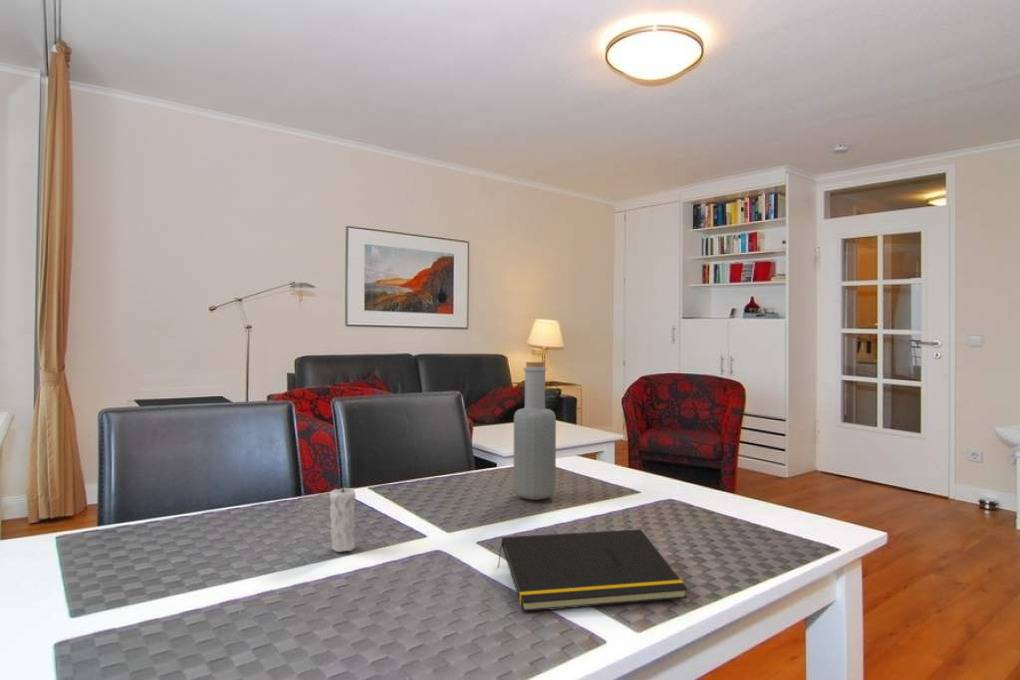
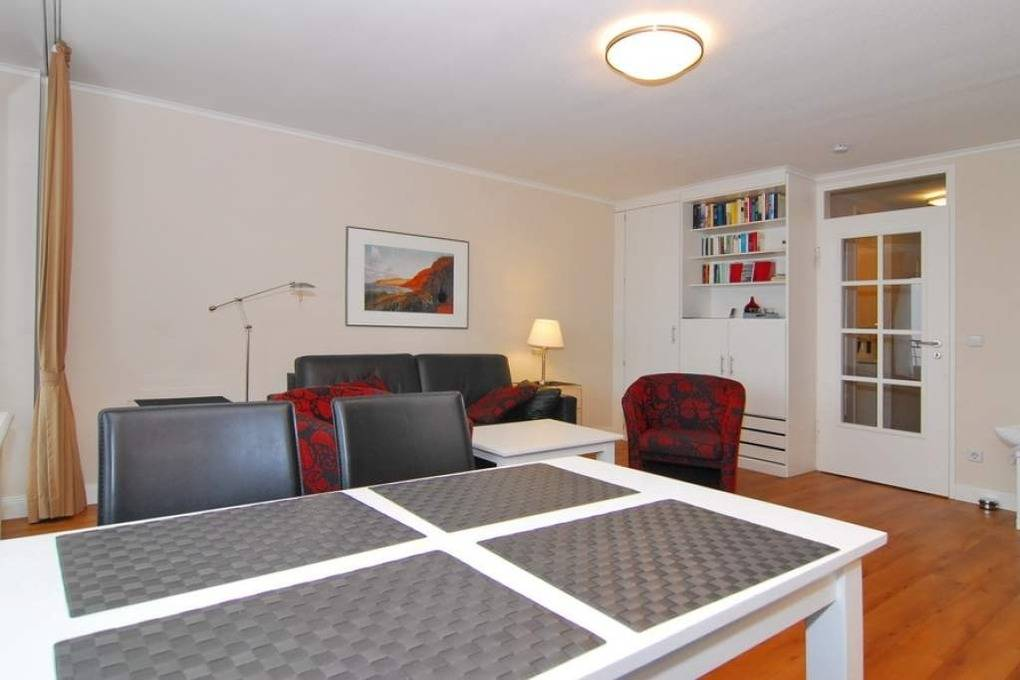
- bottle (534, 429)
- candle (342, 512)
- notepad (588, 565)
